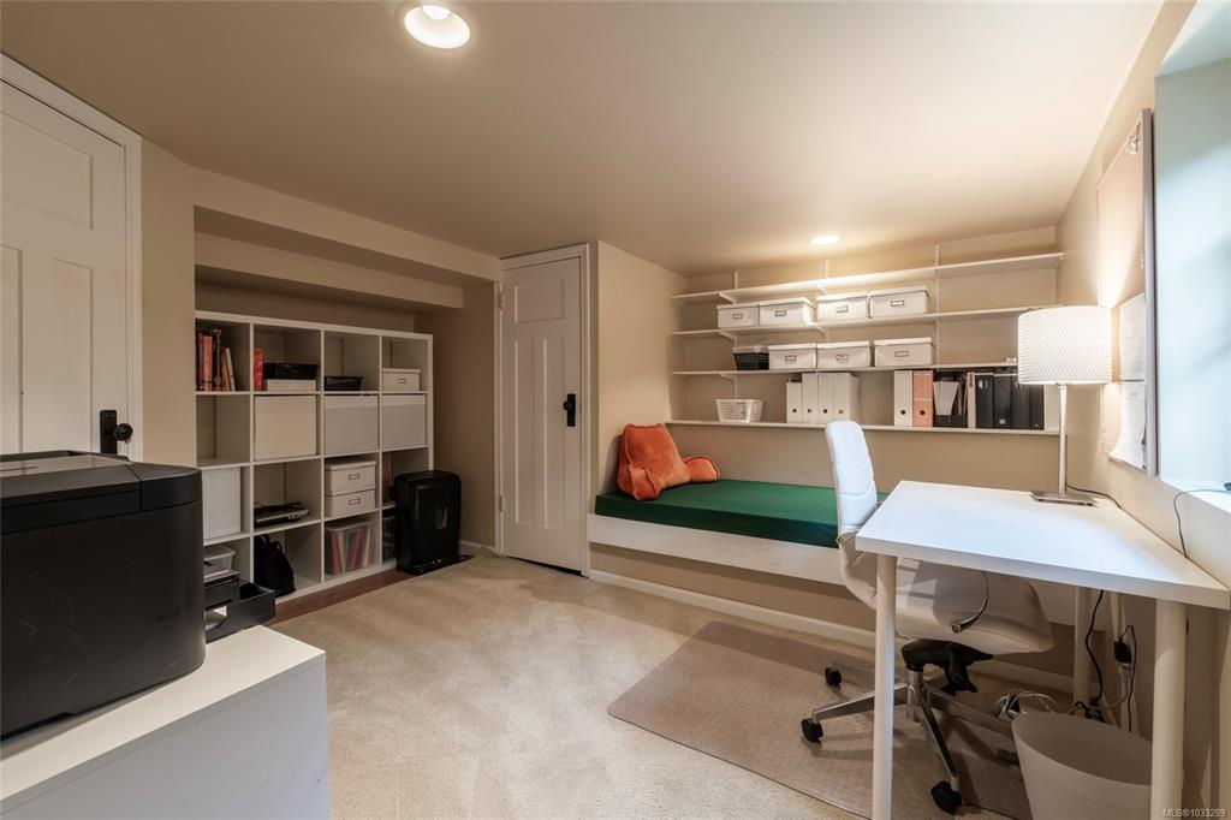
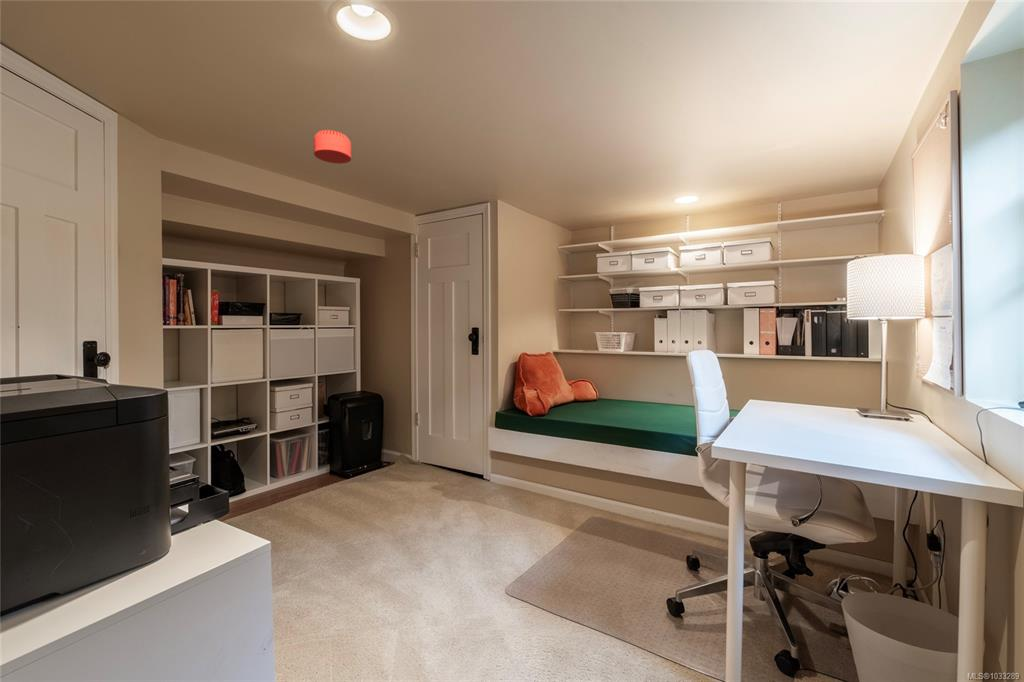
+ smoke detector (332, 146)
